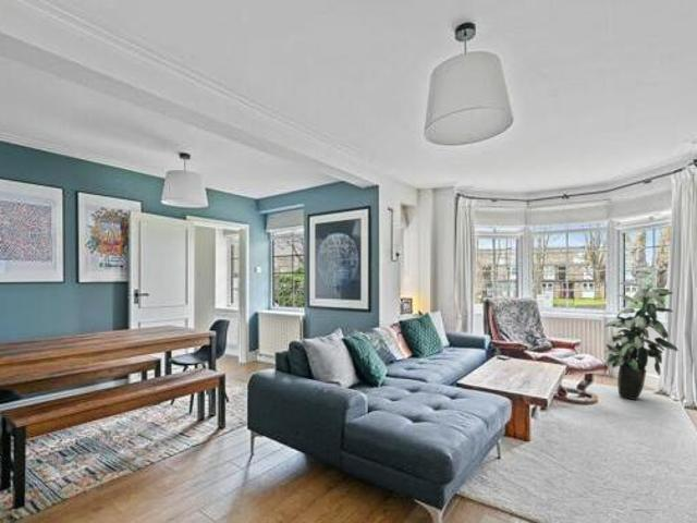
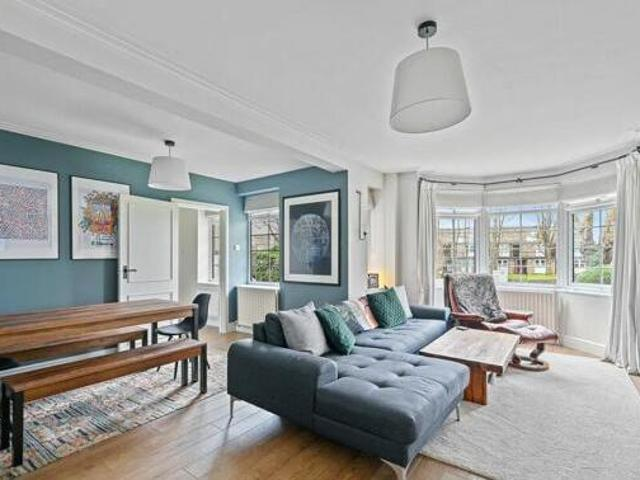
- indoor plant (635, 339)
